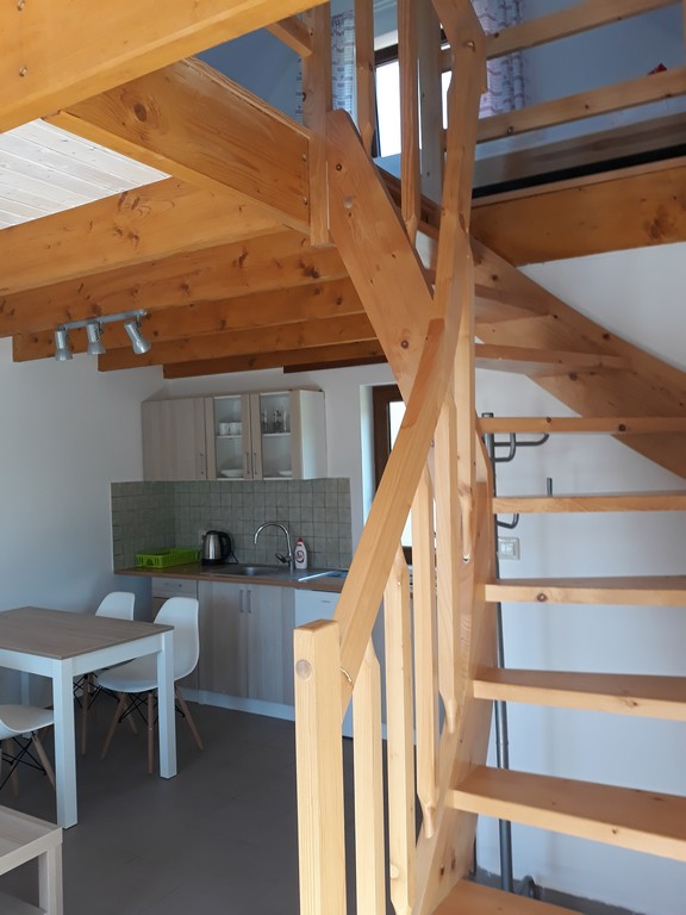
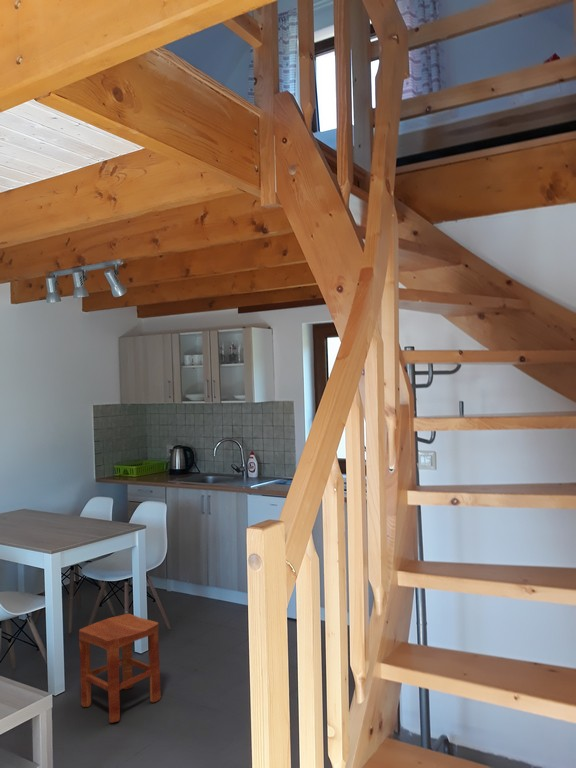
+ stool (120, 663)
